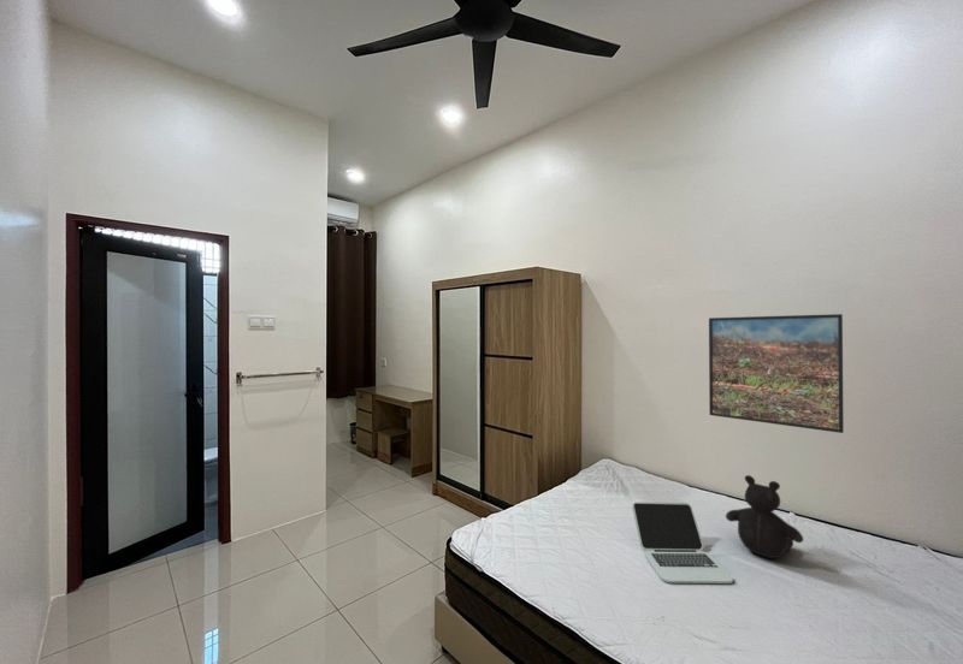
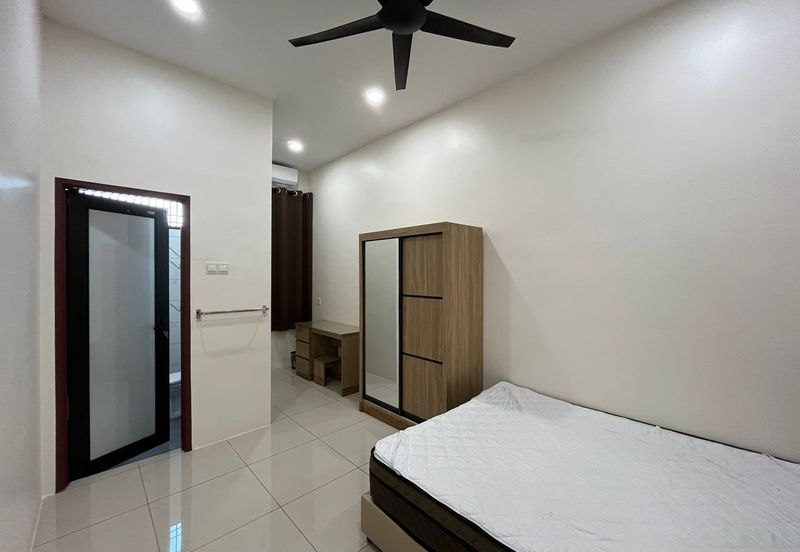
- laptop (678, 538)
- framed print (769, 369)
- teddy bear (764, 512)
